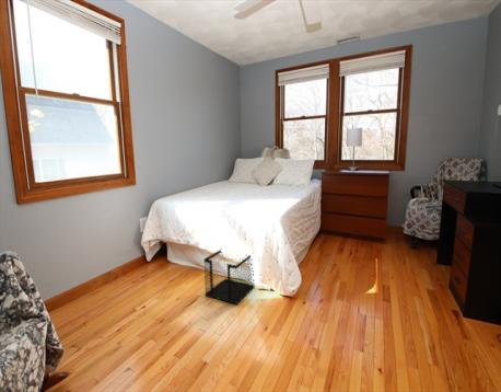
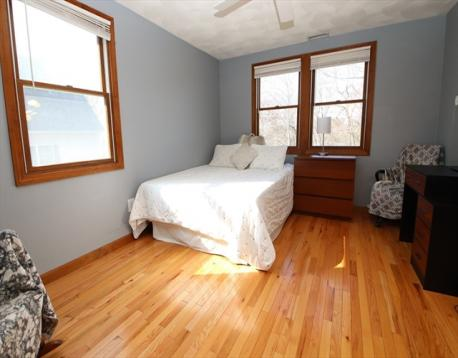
- wastebasket (229, 273)
